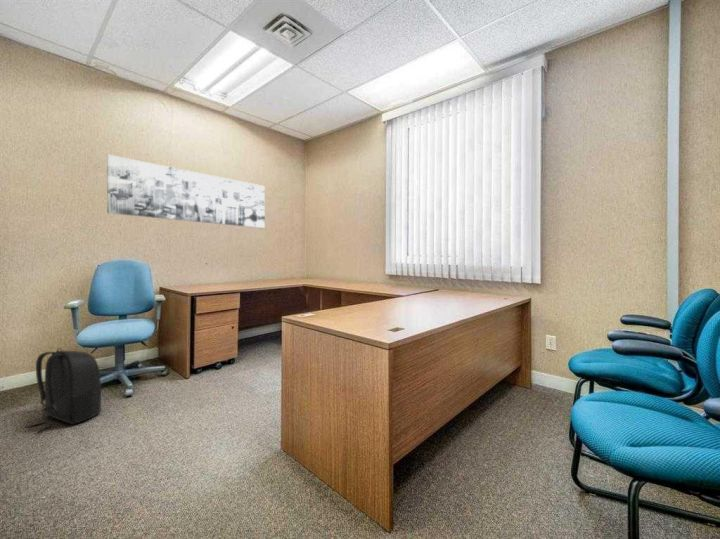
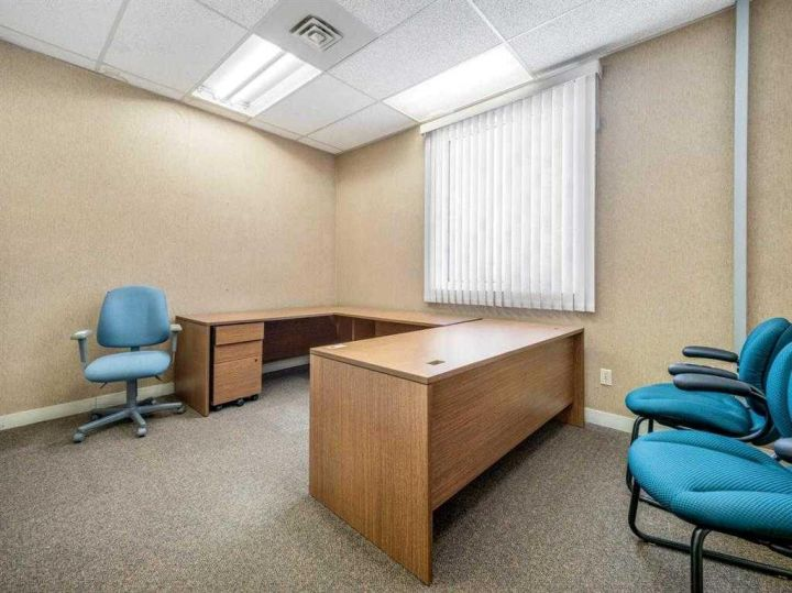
- backpack (64, 383)
- wall art (198, 197)
